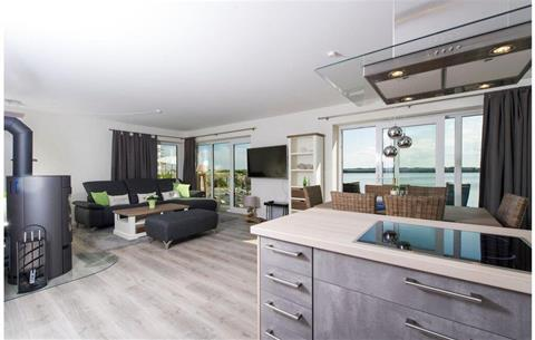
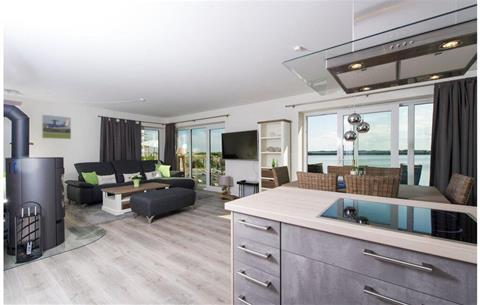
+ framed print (57, 127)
